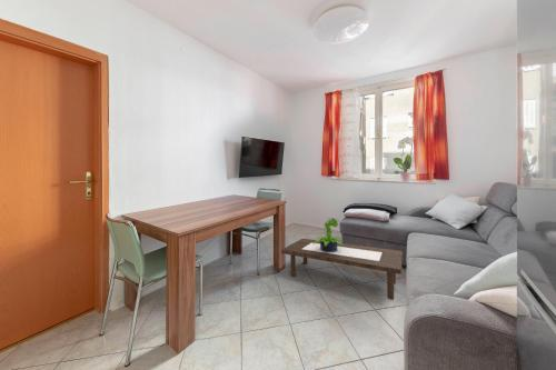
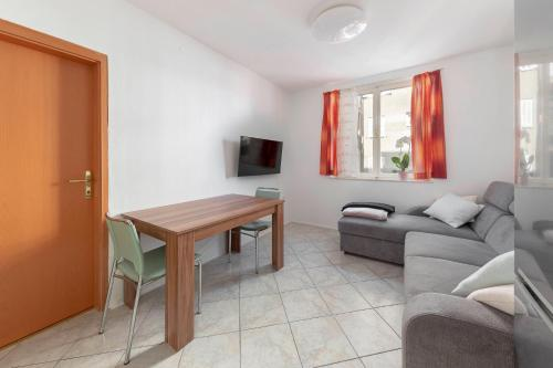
- coffee table (341, 263)
- potted plant (328, 233)
